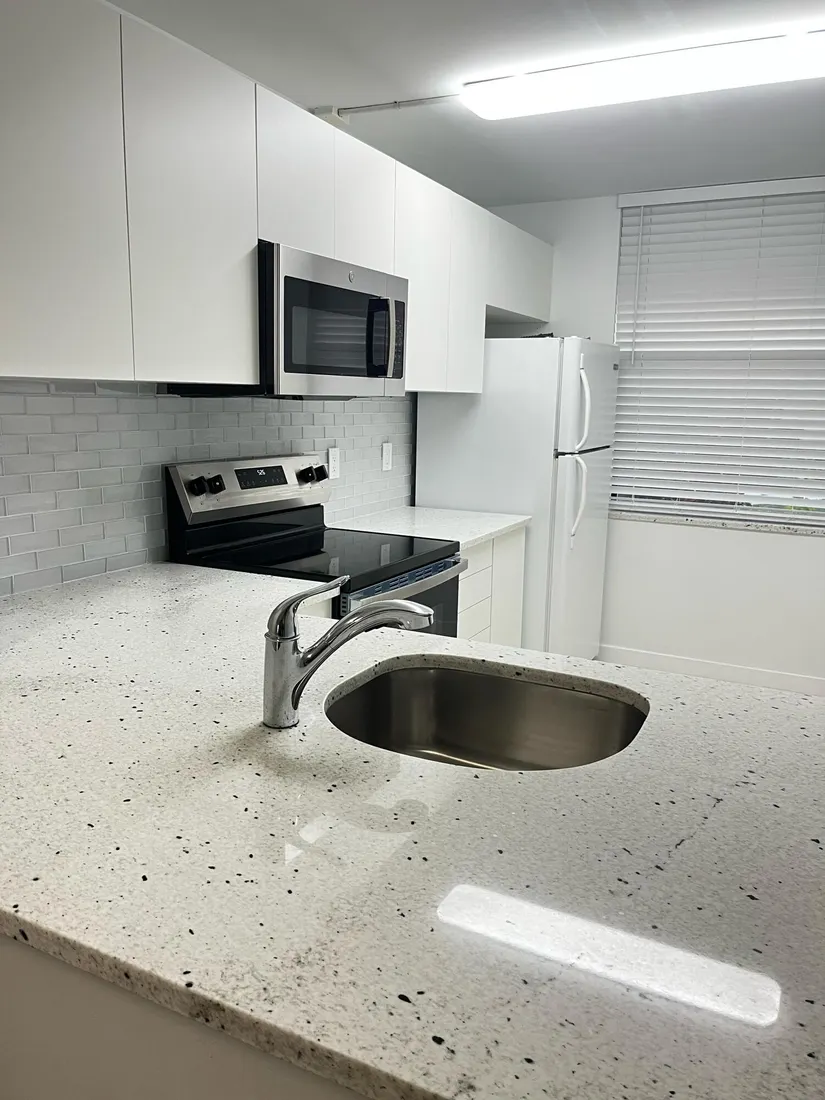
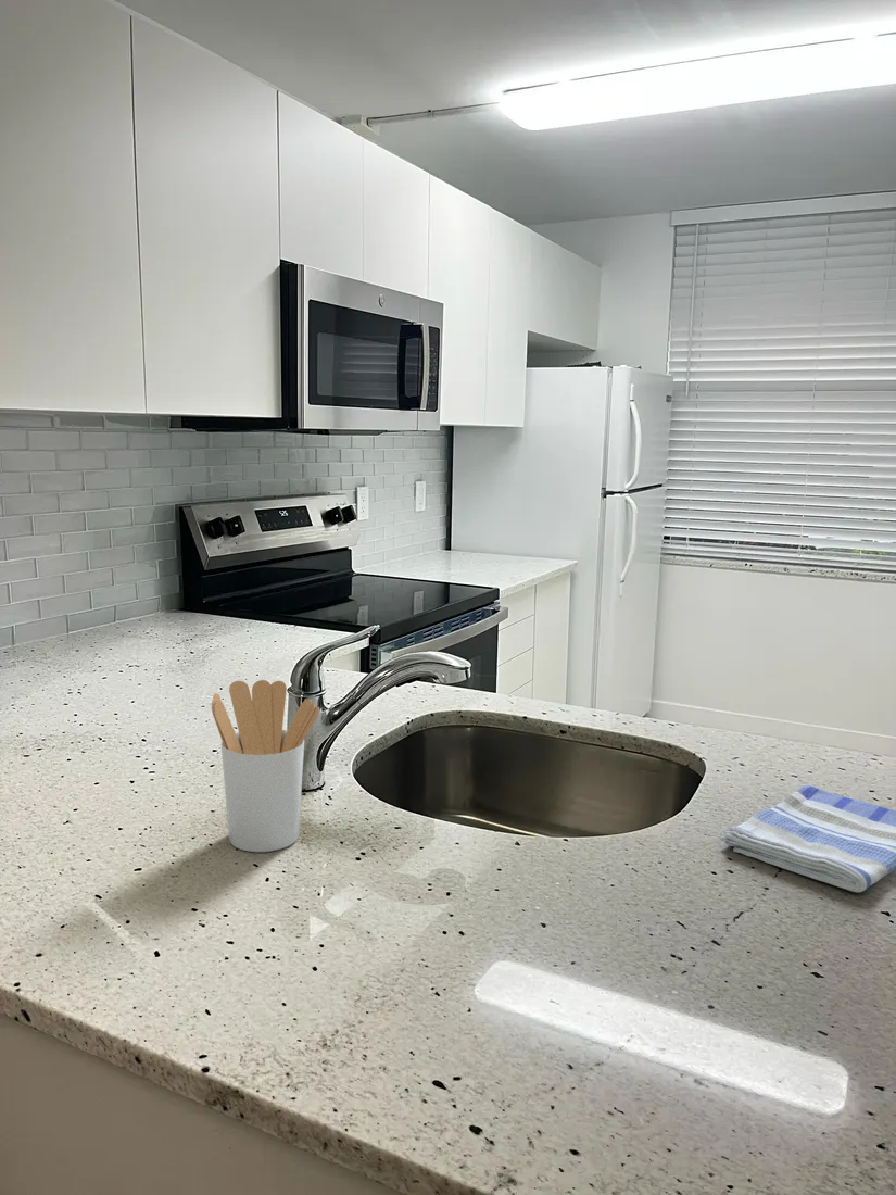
+ dish towel (830, 831)
+ utensil holder (261, 758)
